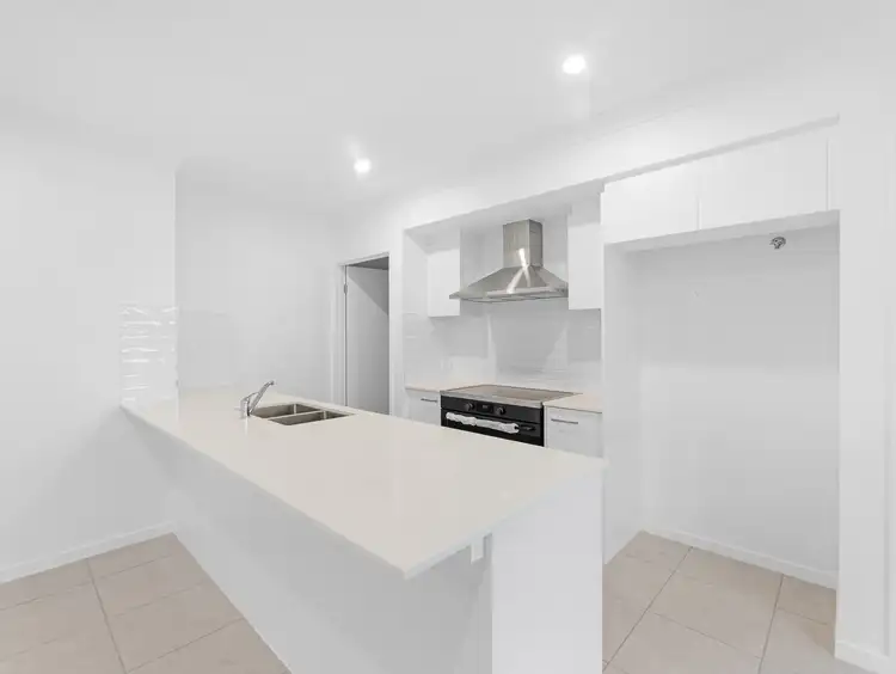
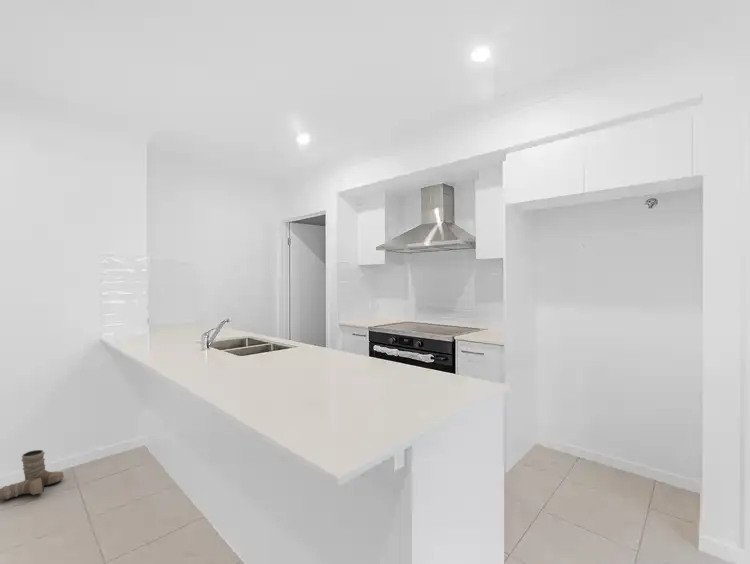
+ boots (29, 475)
